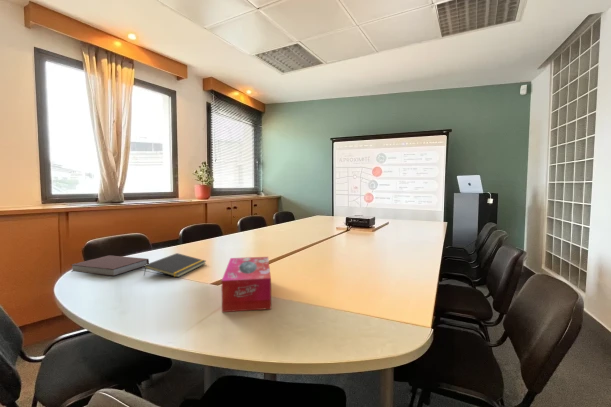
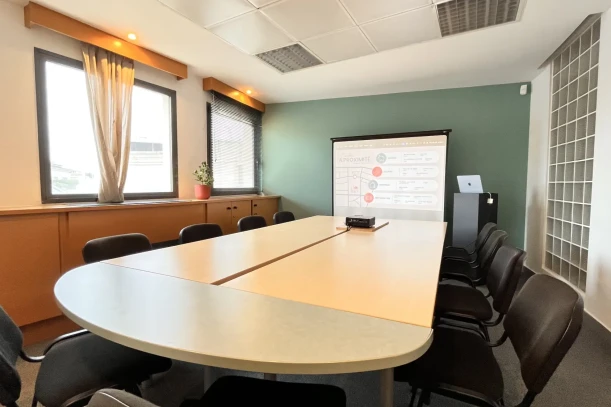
- notepad (177, 264)
- tissue box (248, 280)
- notebook (111, 264)
